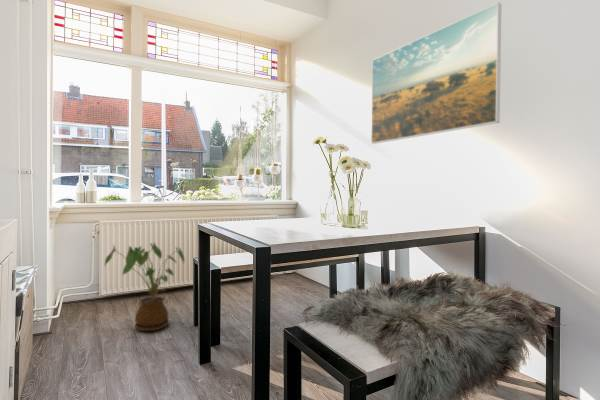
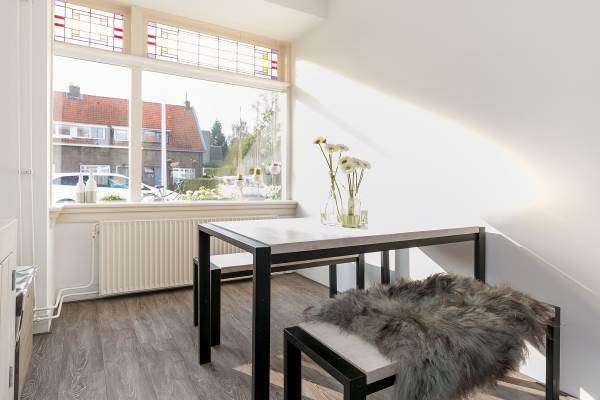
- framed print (424, 86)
- house plant (147, 283)
